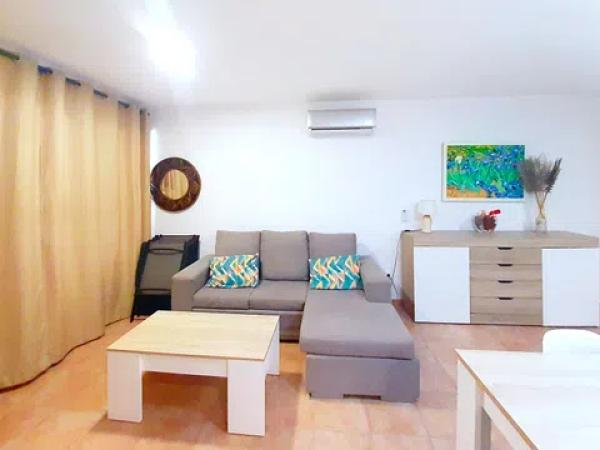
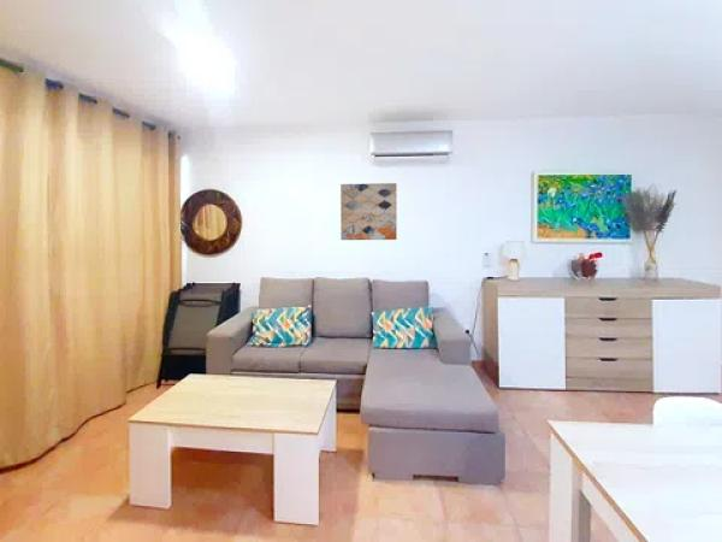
+ wall art (368, 212)
